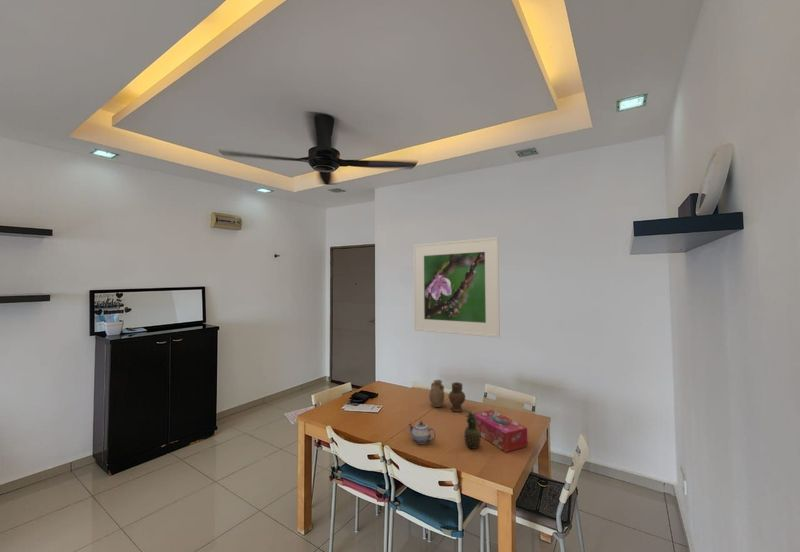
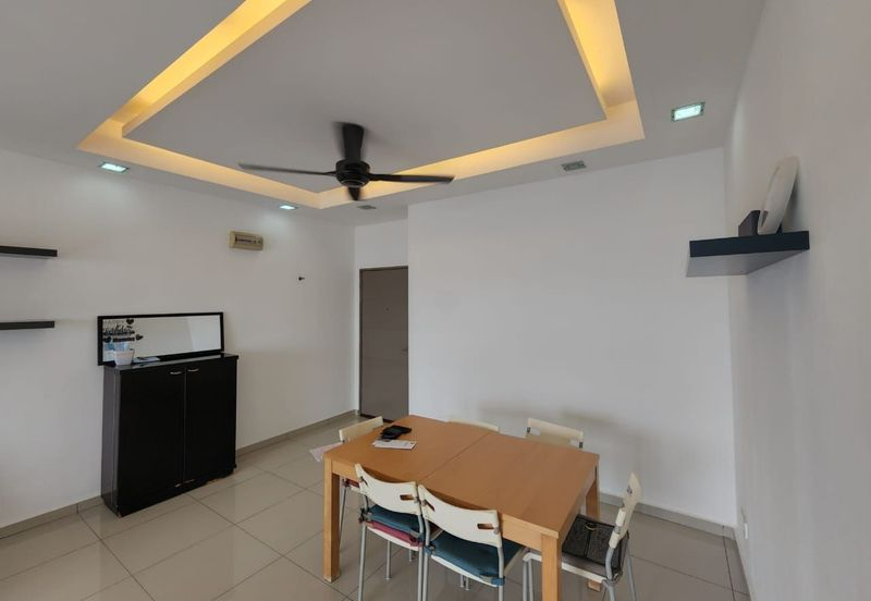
- teapot (421, 431)
- vase (449, 394)
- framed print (453, 287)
- fruit (472, 428)
- tissue box (498, 429)
